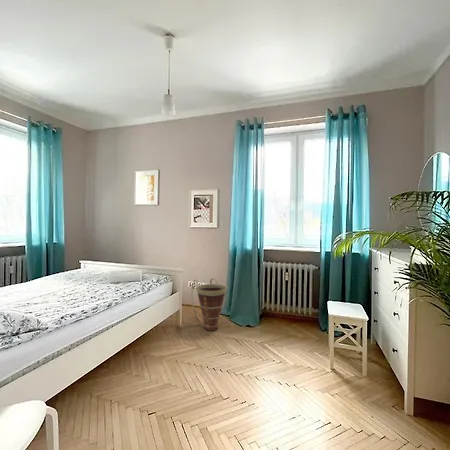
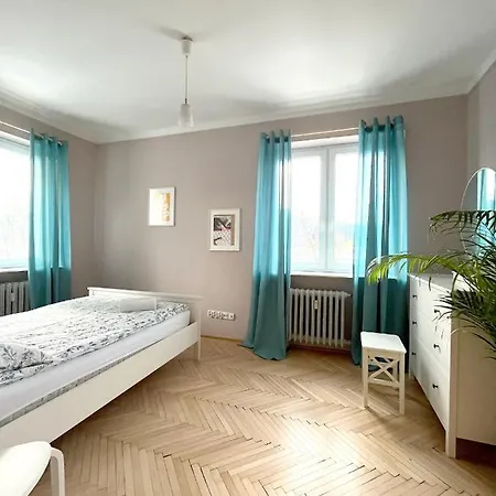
- basket (207, 303)
